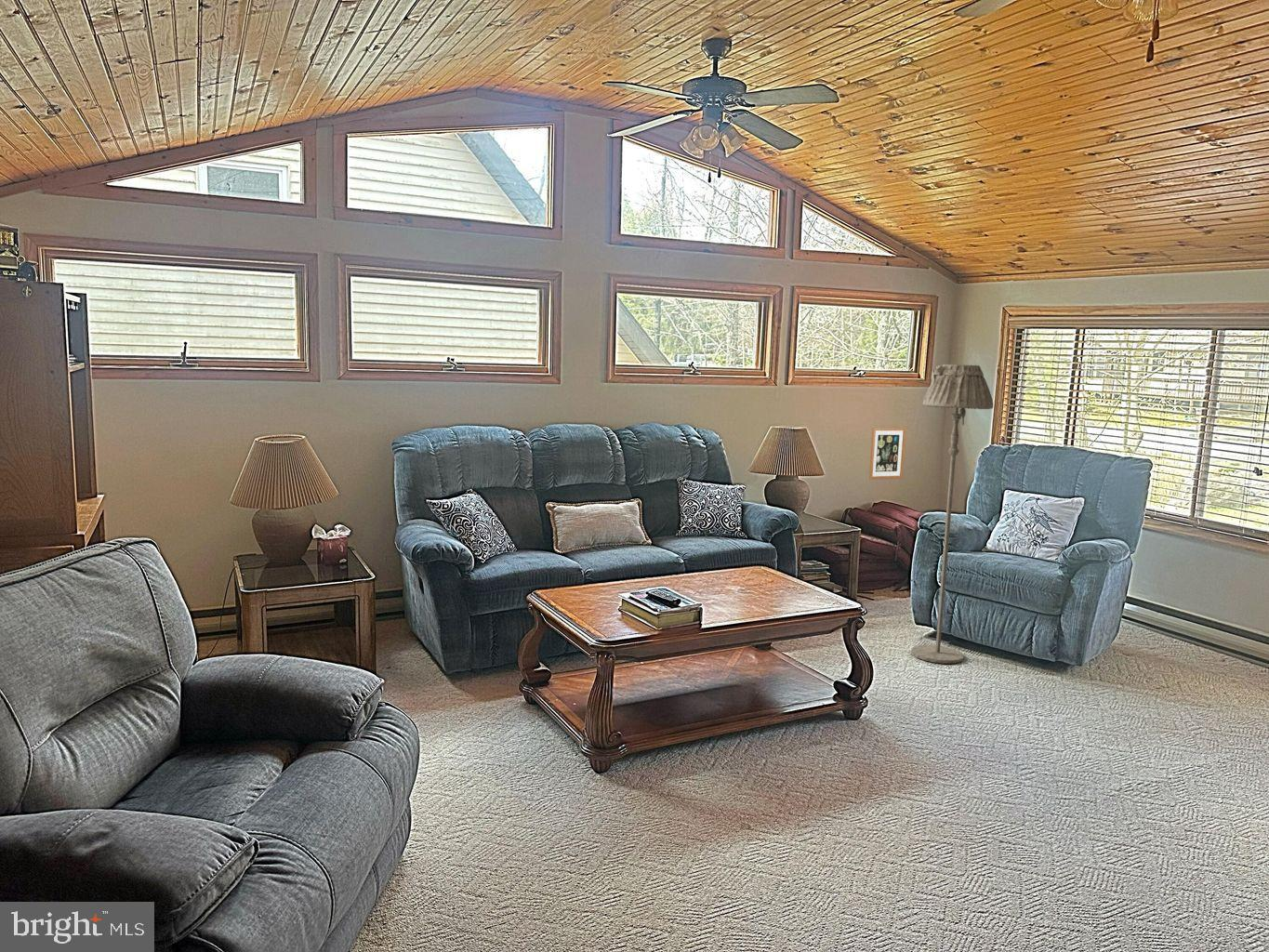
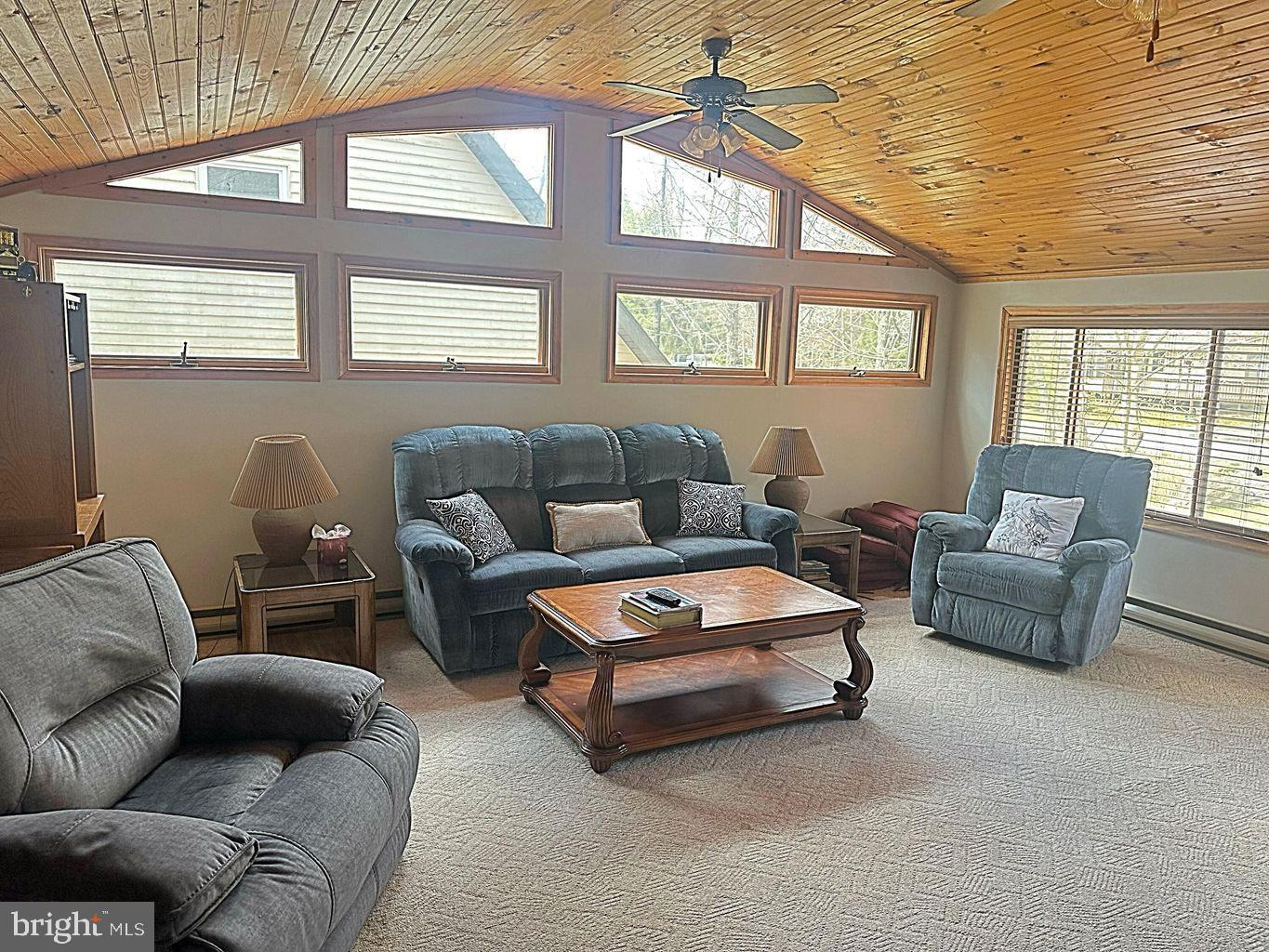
- wall art (887, 453)
- floor lamp (948, 512)
